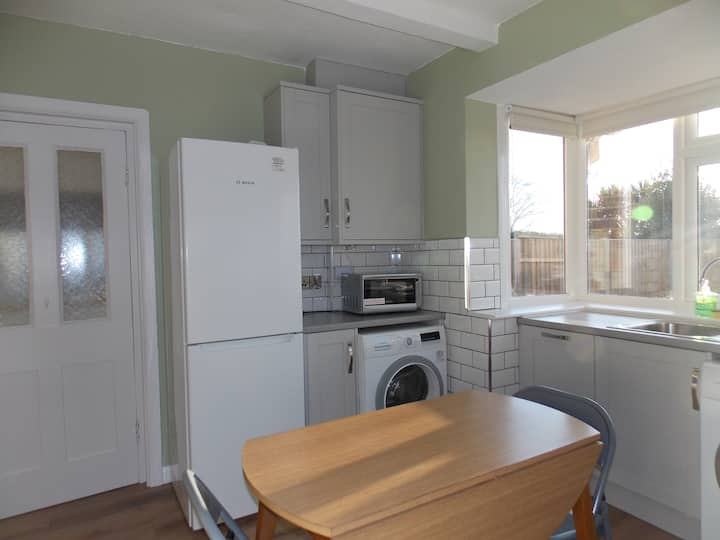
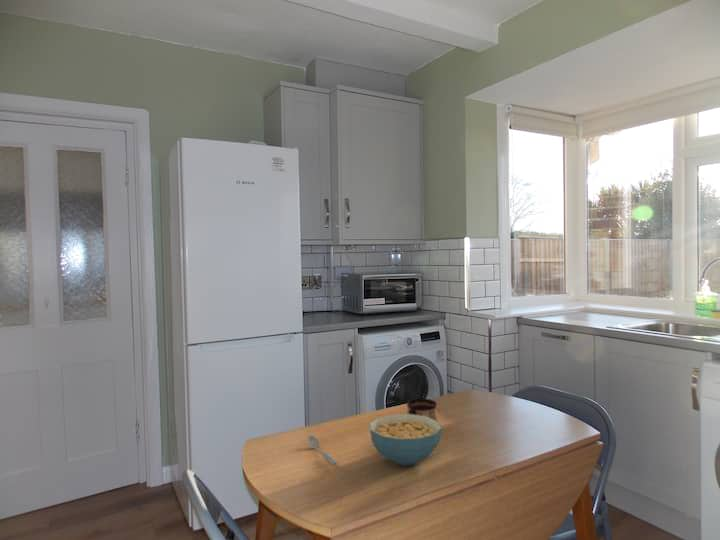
+ cereal bowl (405, 443)
+ spoon (321, 451)
+ cup (420, 414)
